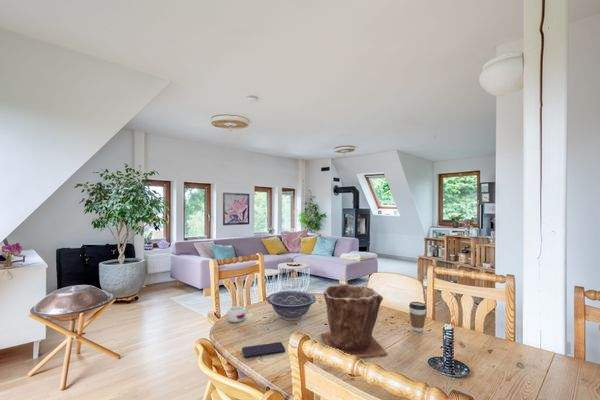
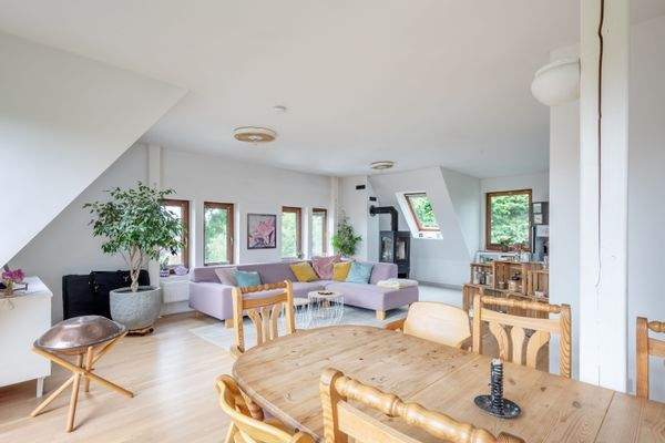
- decorative bowl (291, 307)
- plant pot (352, 316)
- smartphone (263, 349)
- coffee cup (417, 316)
- mug (238, 313)
